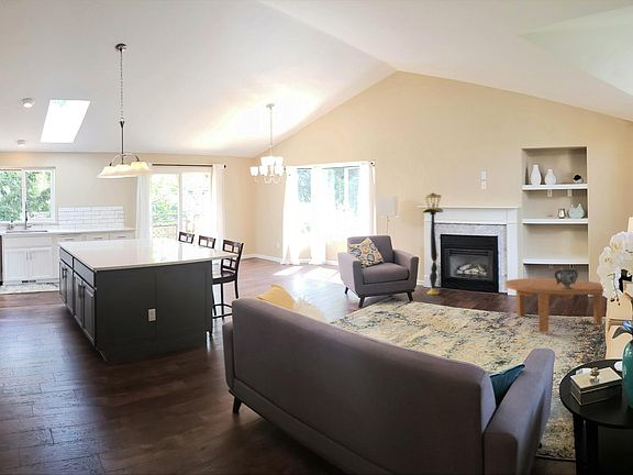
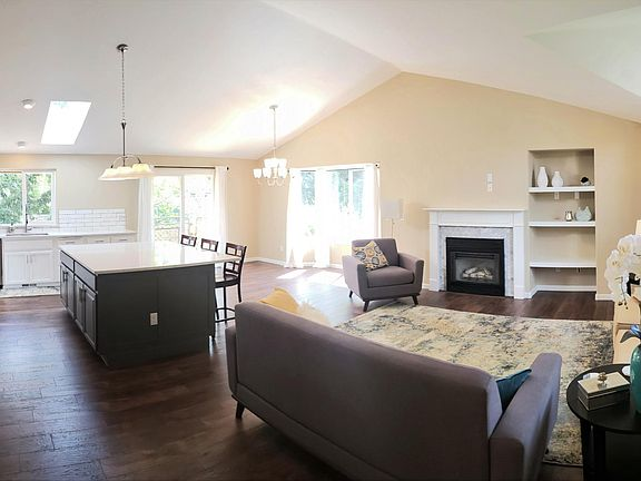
- floor lamp (433, 243)
- coffee table (548, 303)
- decorative urn (566, 277)
